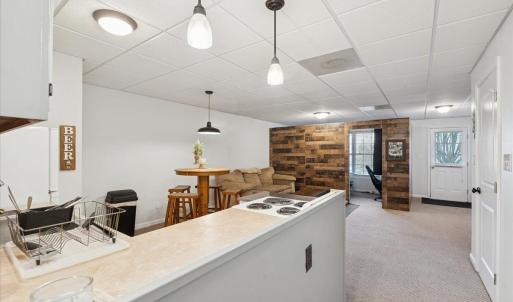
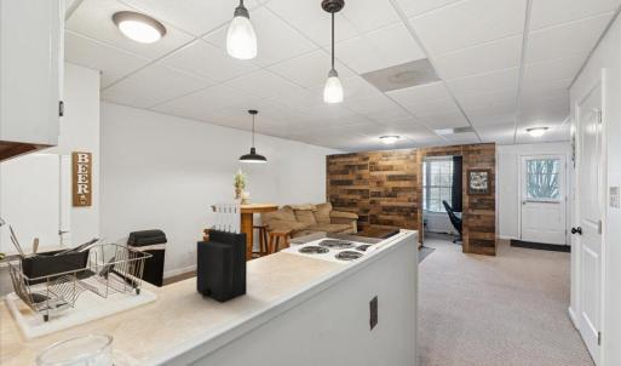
+ knife block (218, 247)
